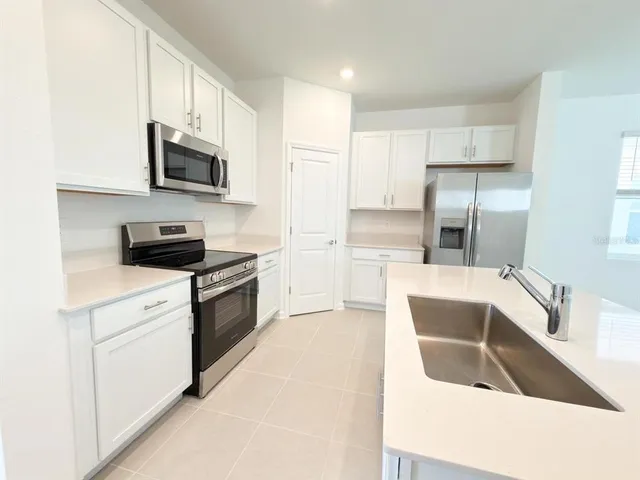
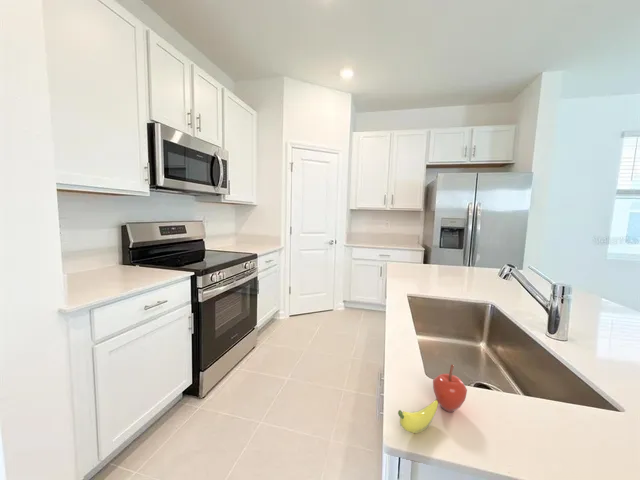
+ fruit (433, 402)
